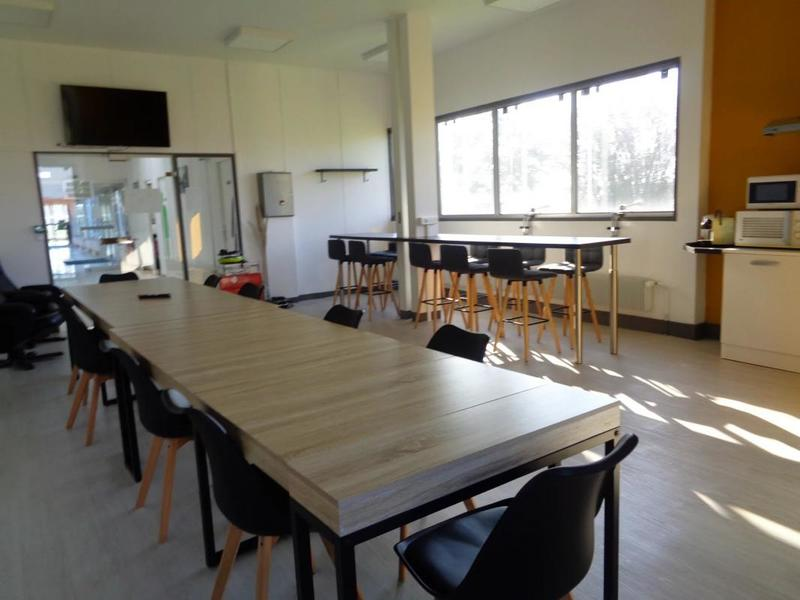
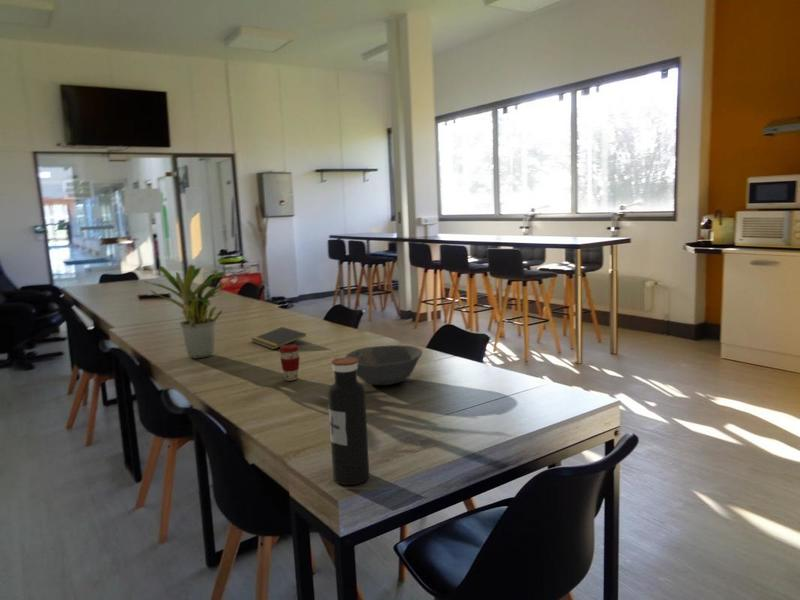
+ bowl (383, 367)
+ potted plant (192, 310)
+ coffee cup (290, 362)
+ water bottle (348, 419)
+ notepad (278, 337)
